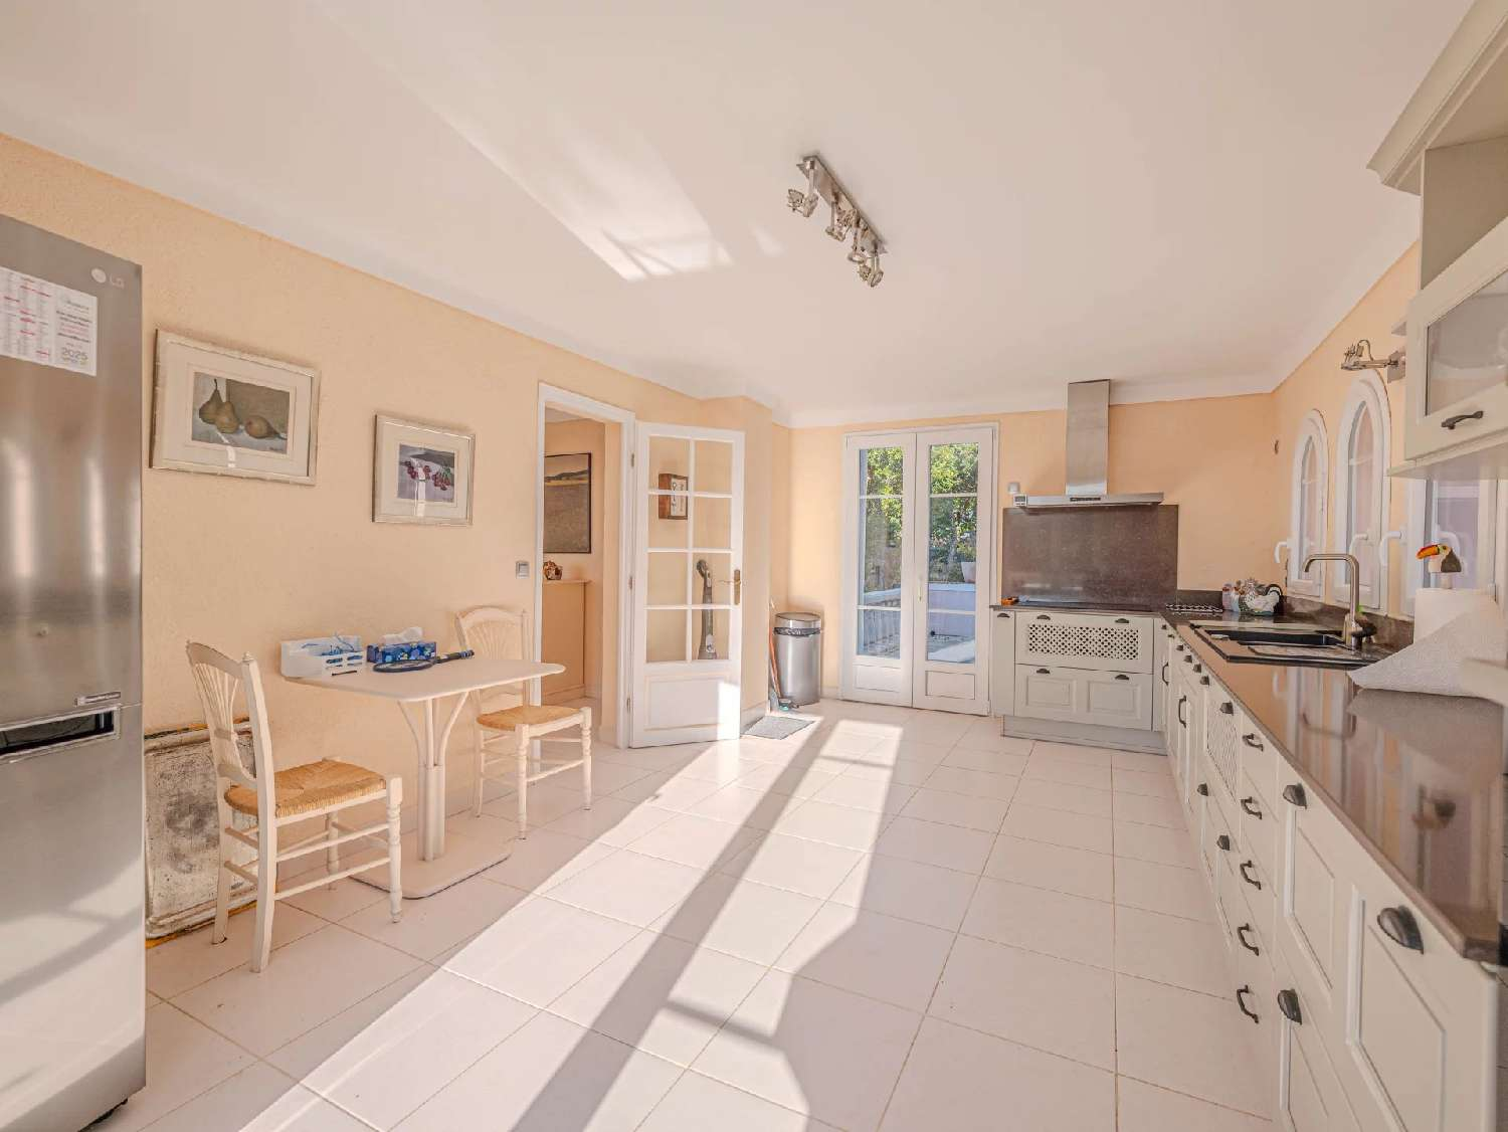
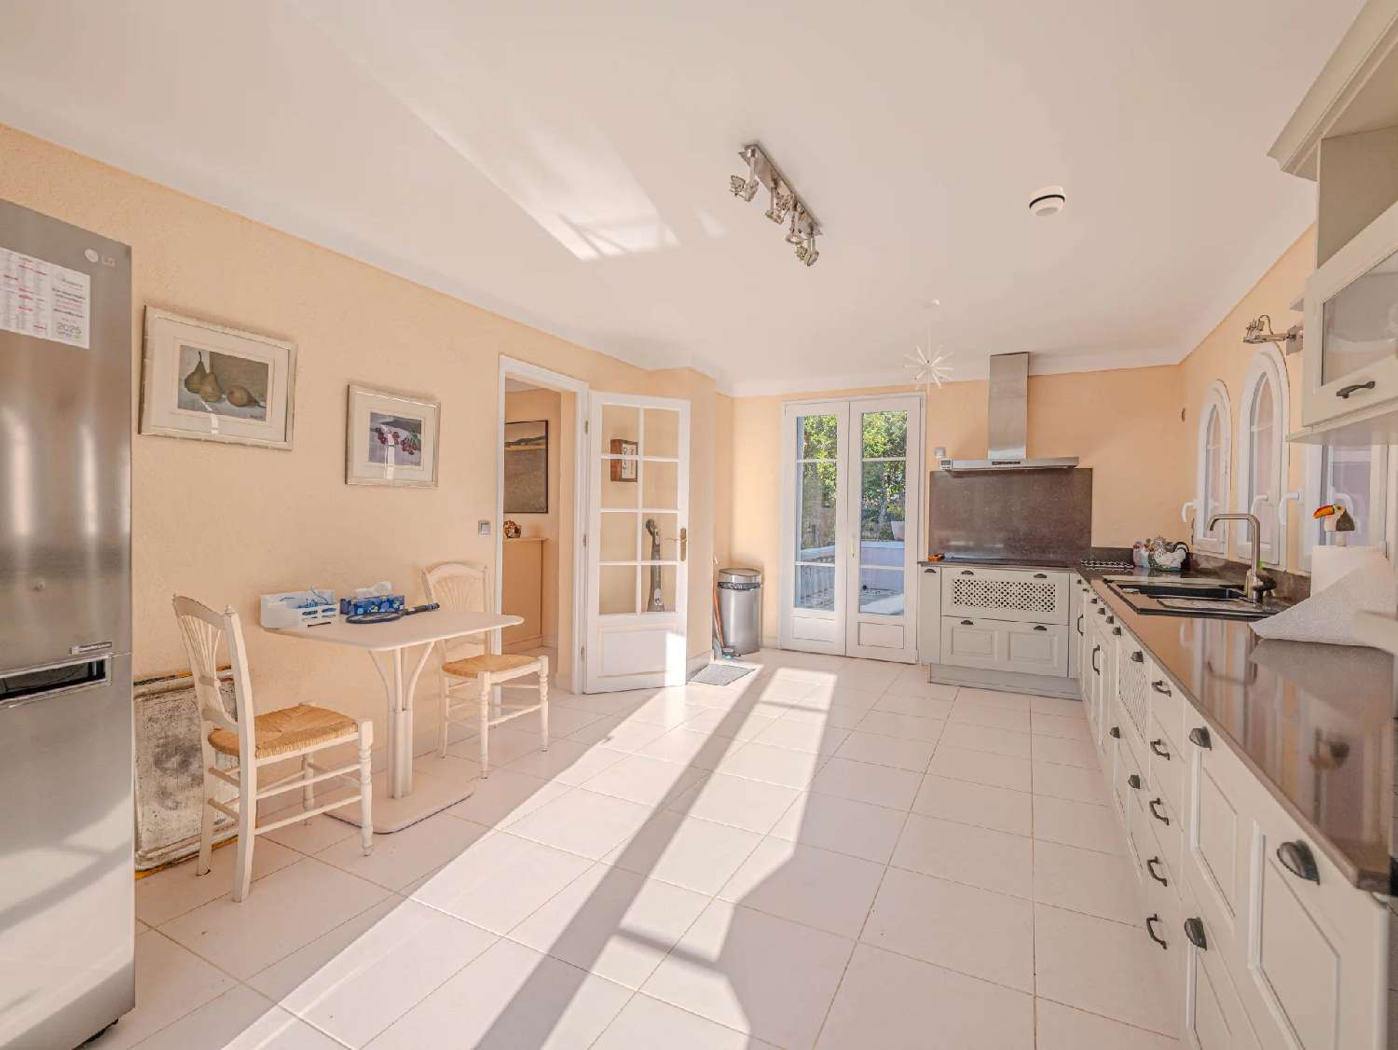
+ pendant light (928, 347)
+ smoke detector (1046, 202)
